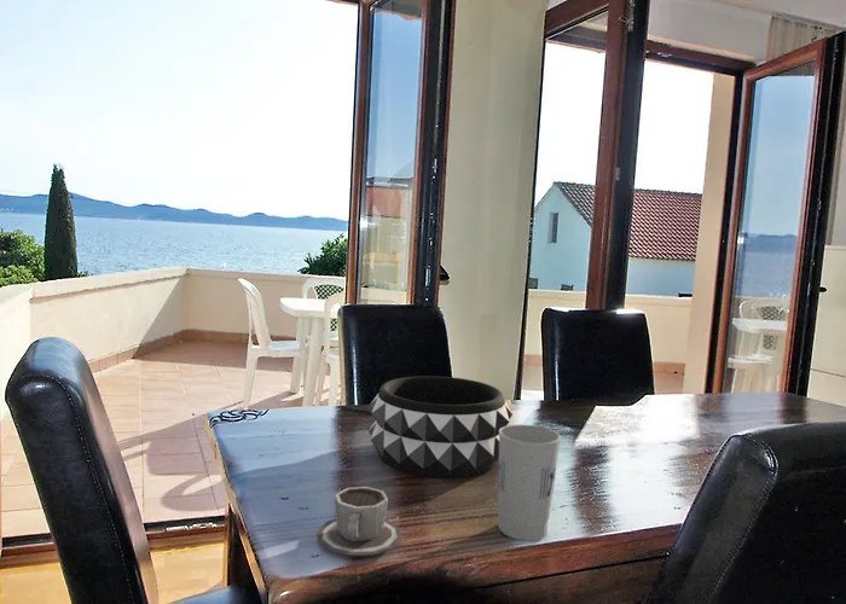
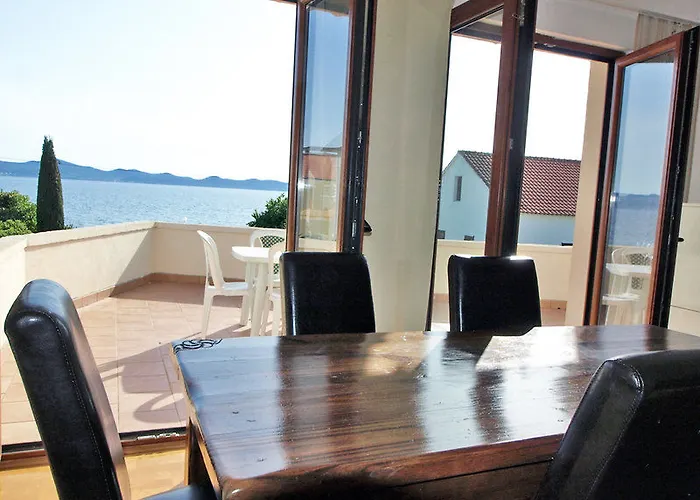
- cup (526, 481)
- decorative bowl (440, 422)
- cup (360, 517)
